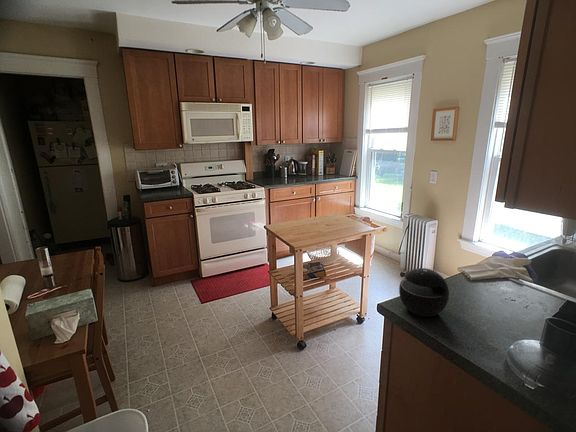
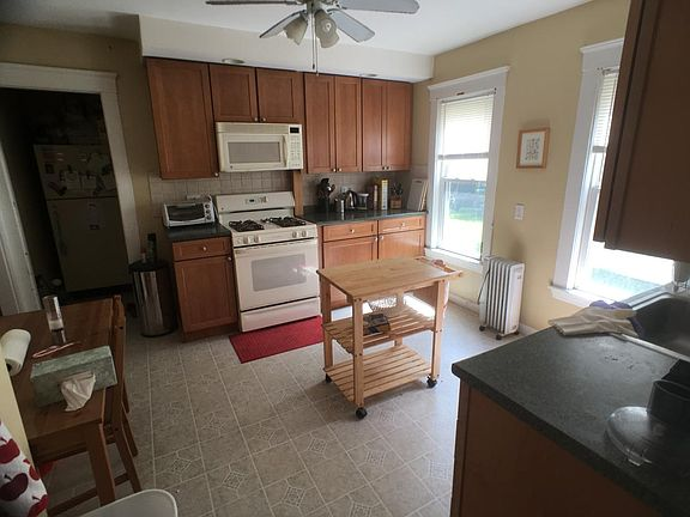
- speaker (423, 290)
